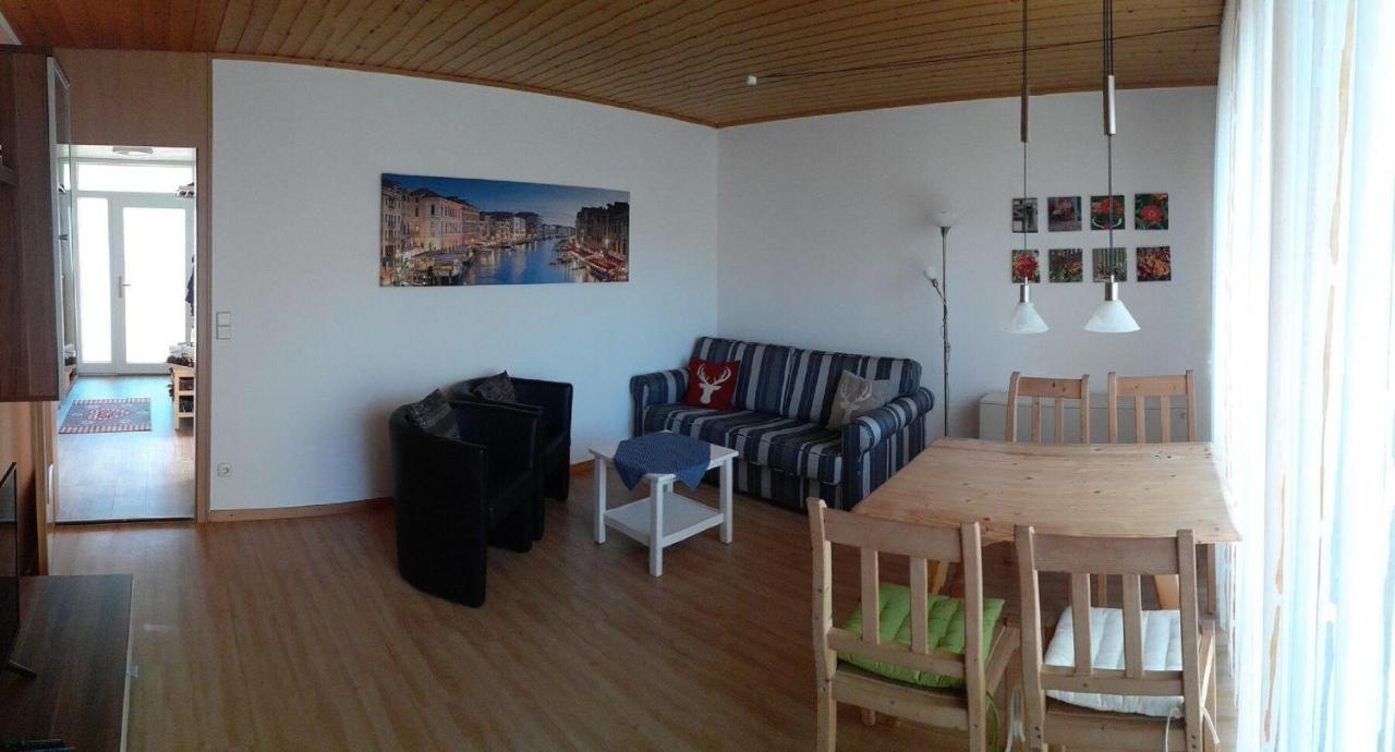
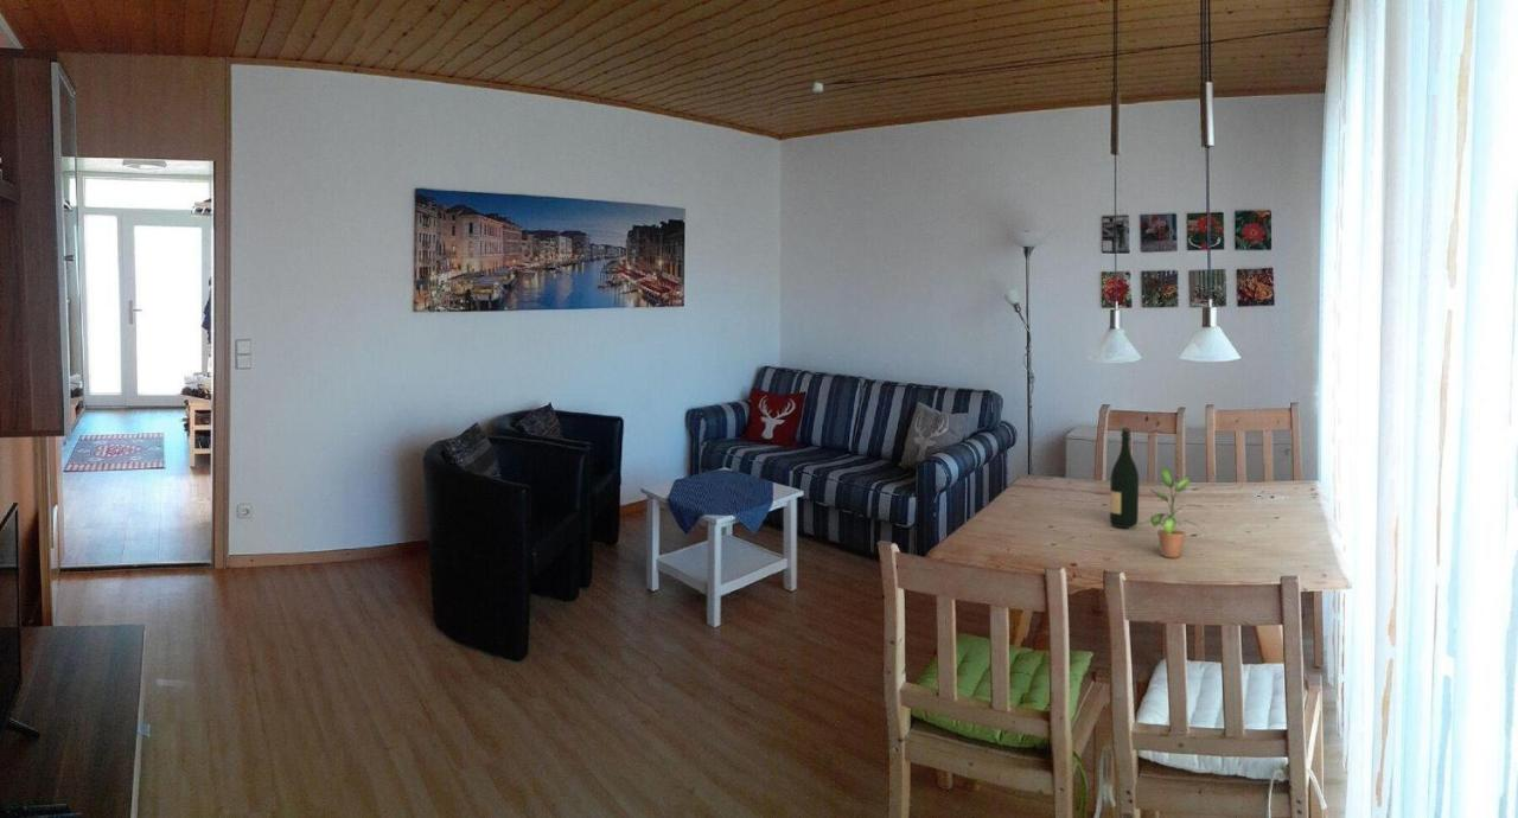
+ wine bottle (1124, 477)
+ potted plant (1163, 513)
